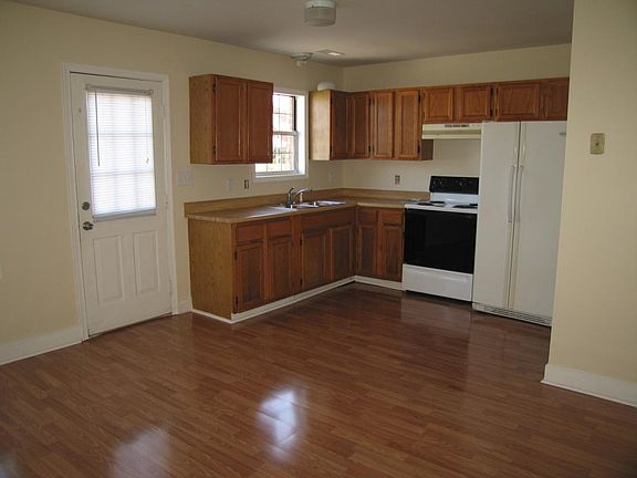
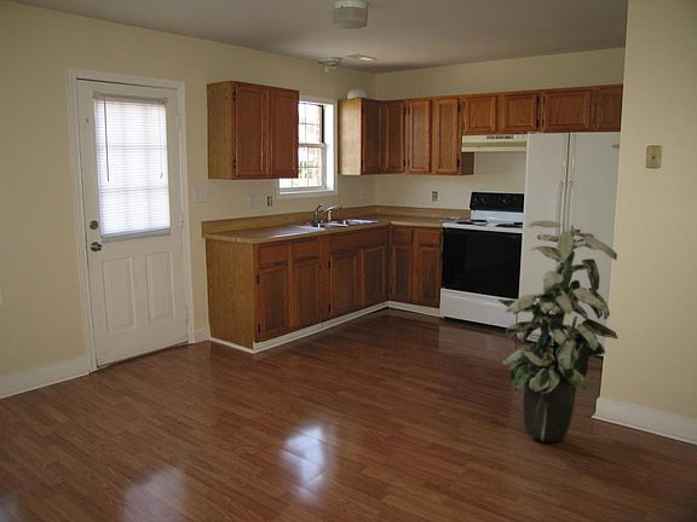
+ indoor plant (552, 329)
